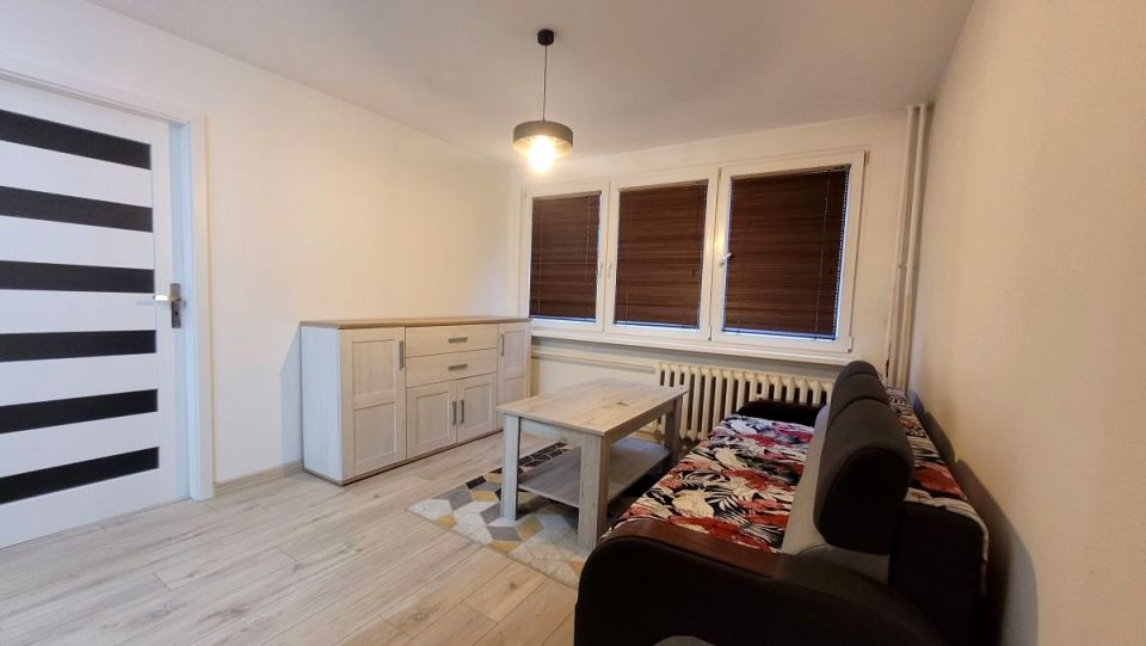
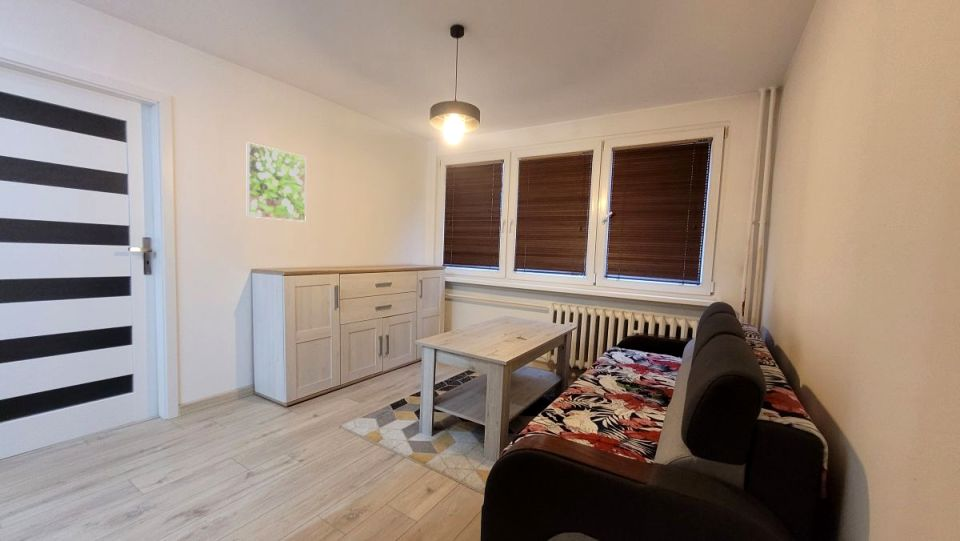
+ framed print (277, 184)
